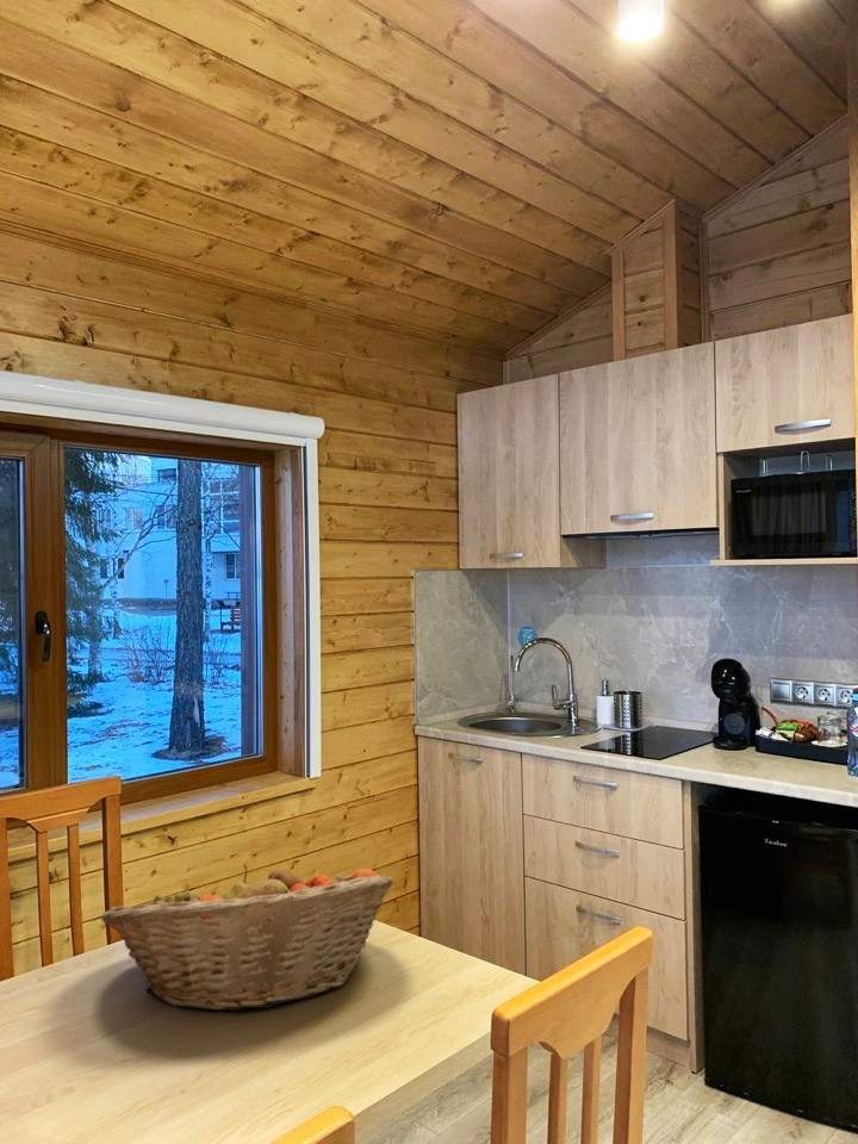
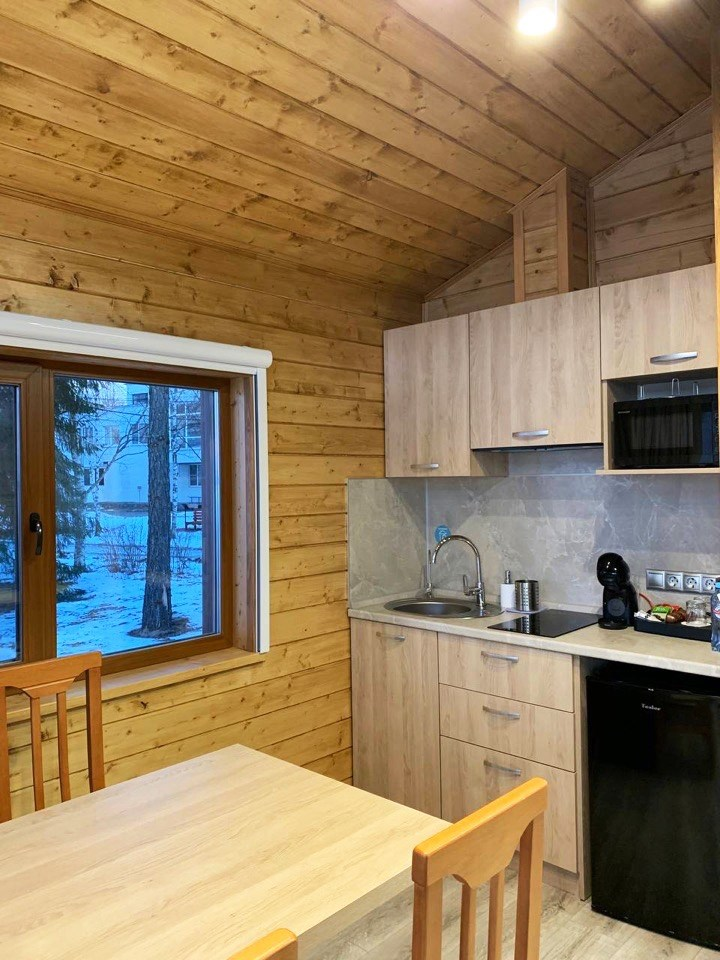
- fruit basket (253, 919)
